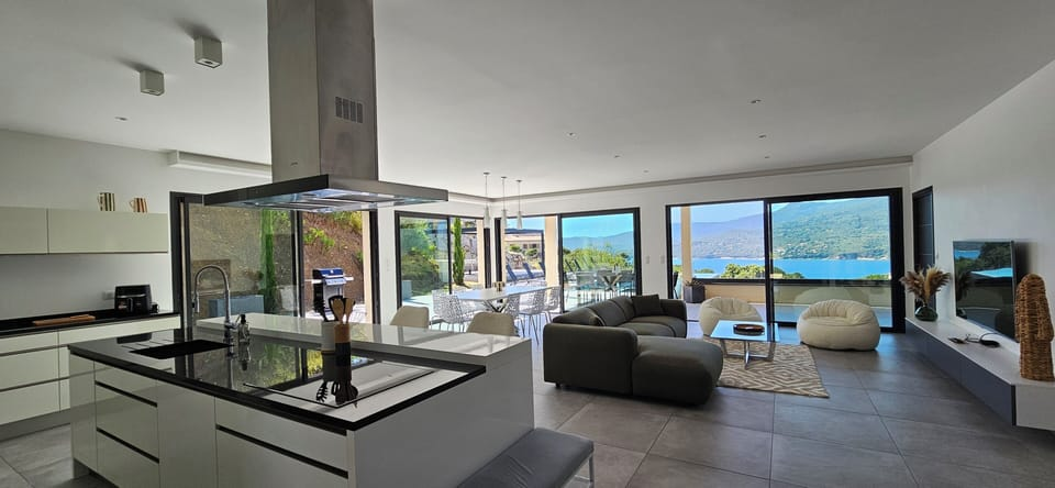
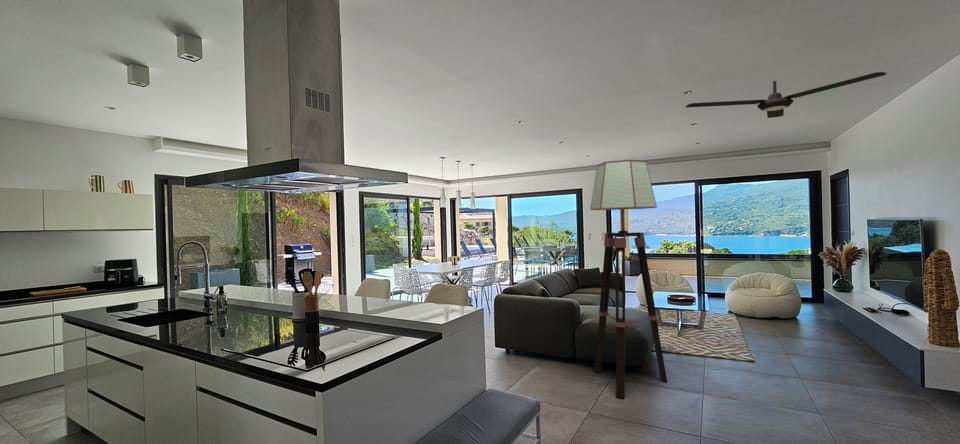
+ floor lamp (623, 272)
+ ceiling fan (774, 99)
